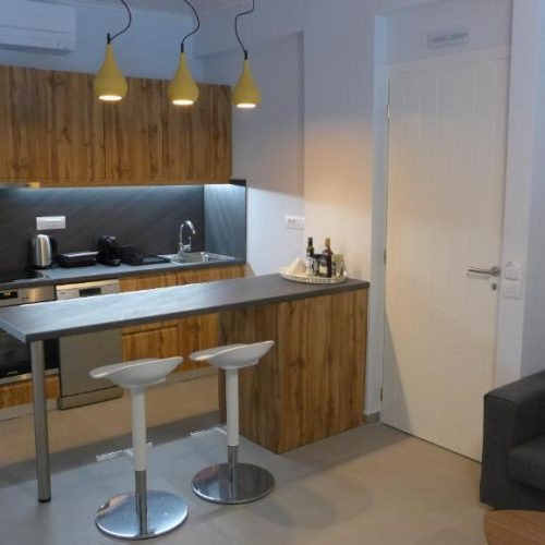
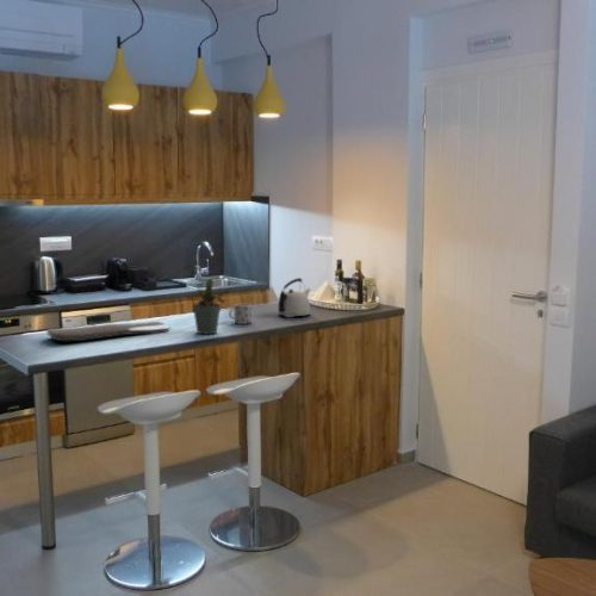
+ potted plant (211, 305)
+ serving tray (110, 329)
+ mug (240, 313)
+ kettle (294, 296)
